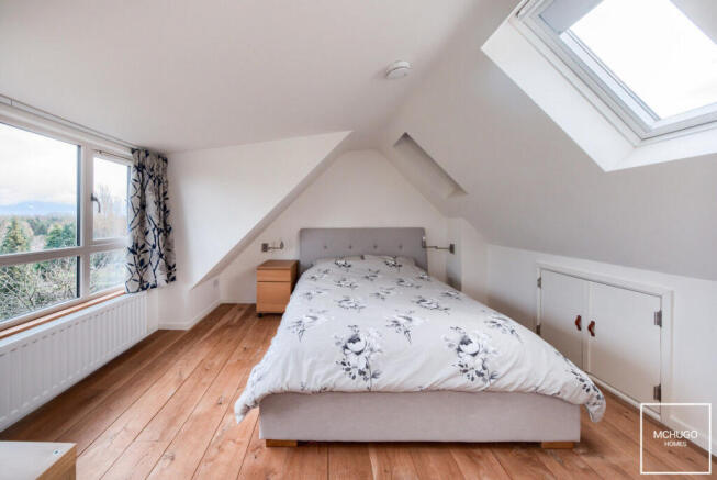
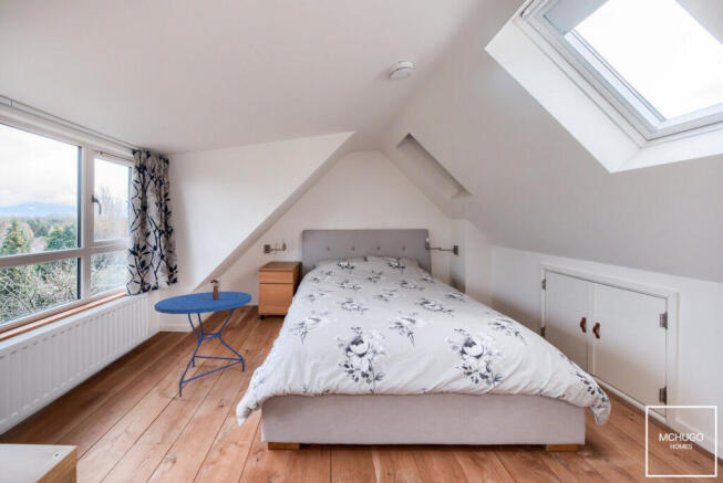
+ side table (203, 328)
